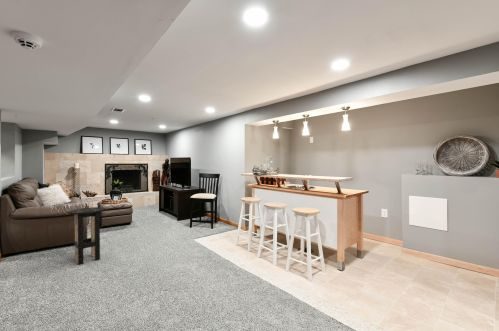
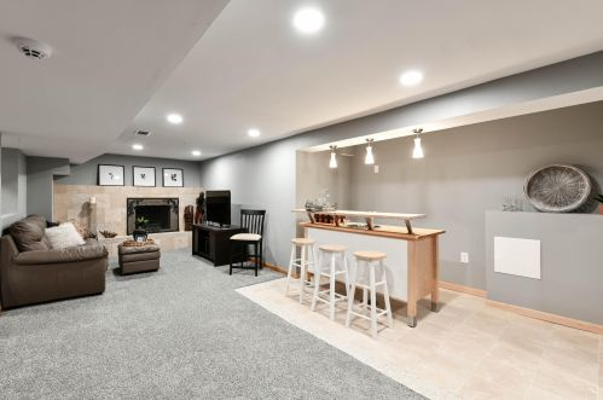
- bar stool (88, 238)
